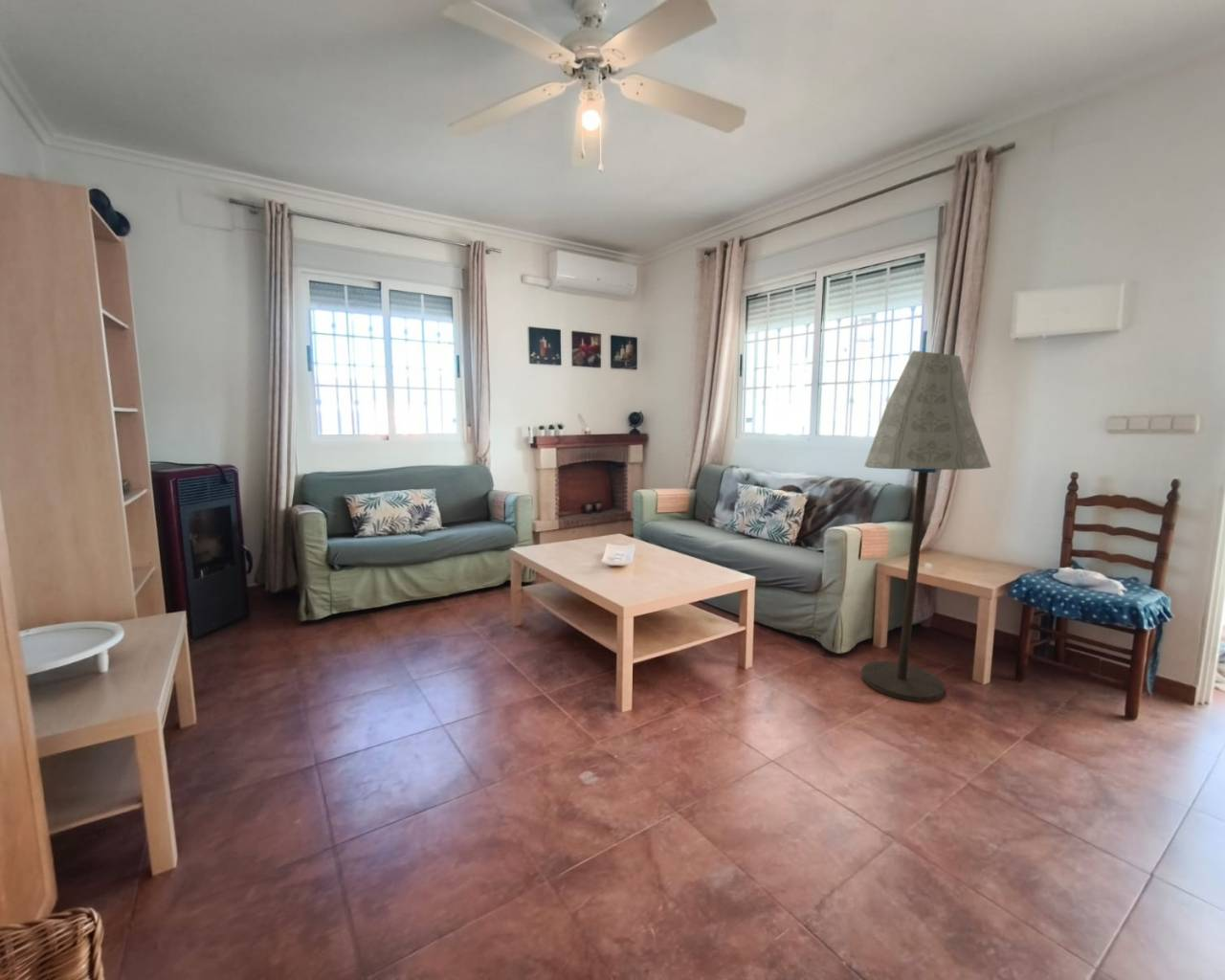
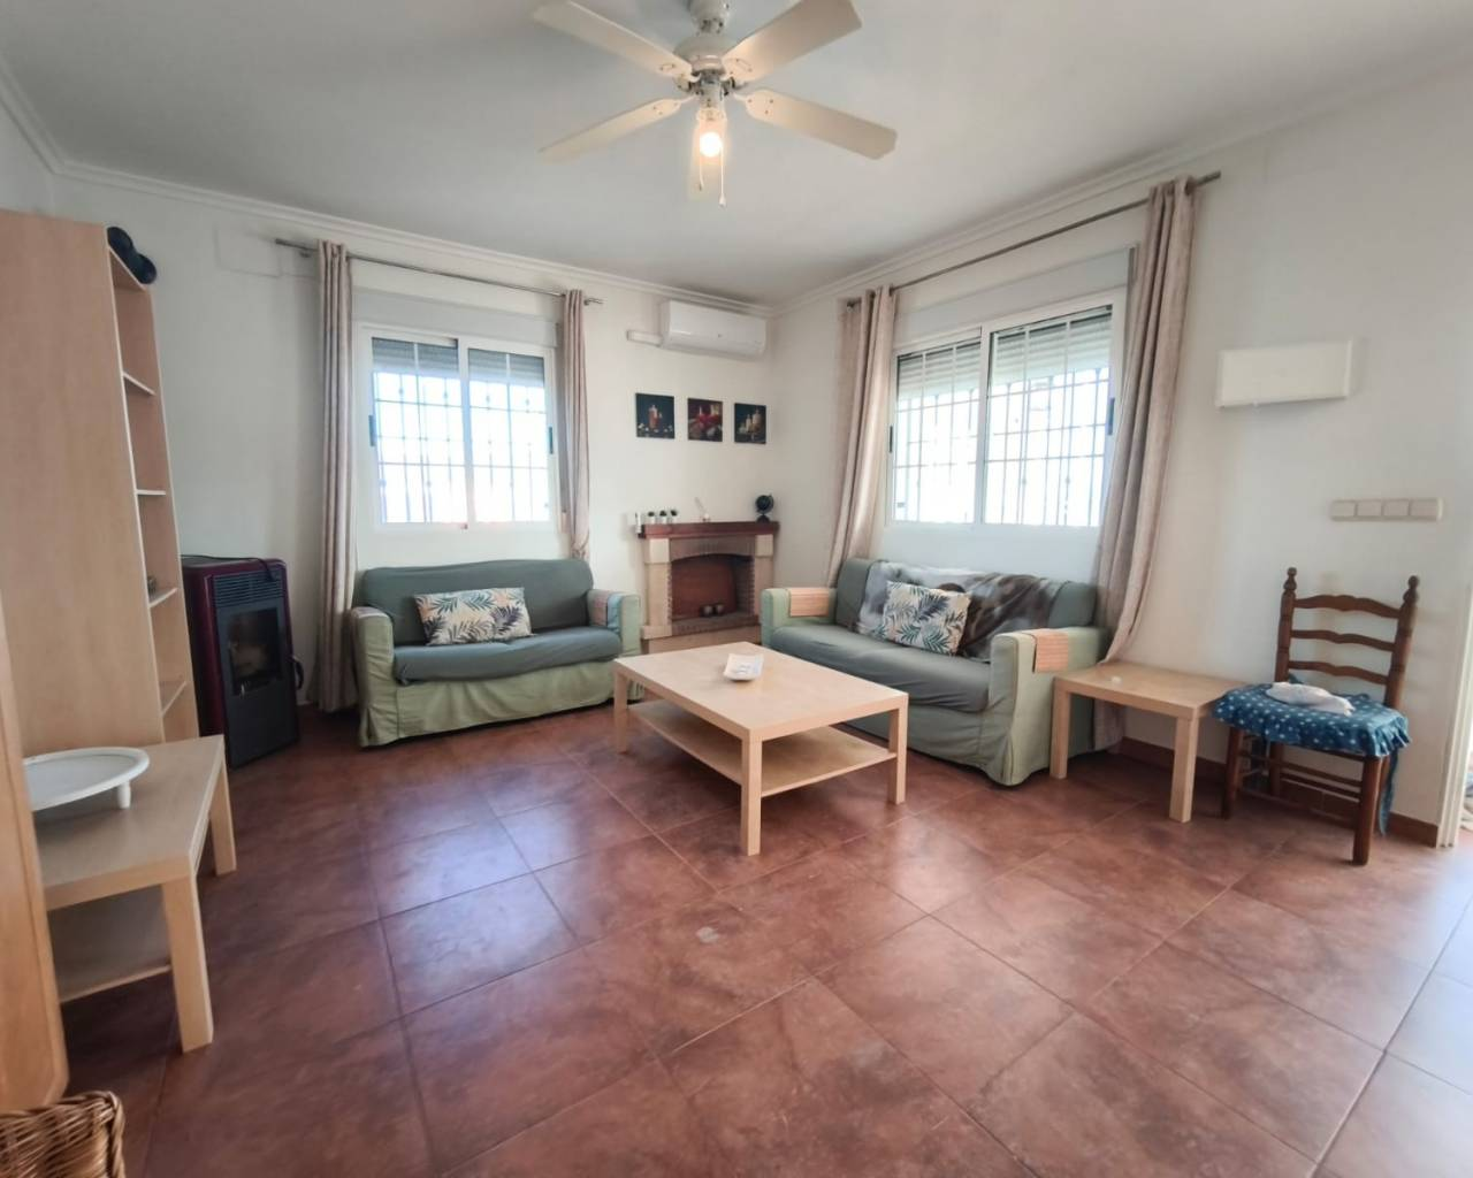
- floor lamp (918, 523)
